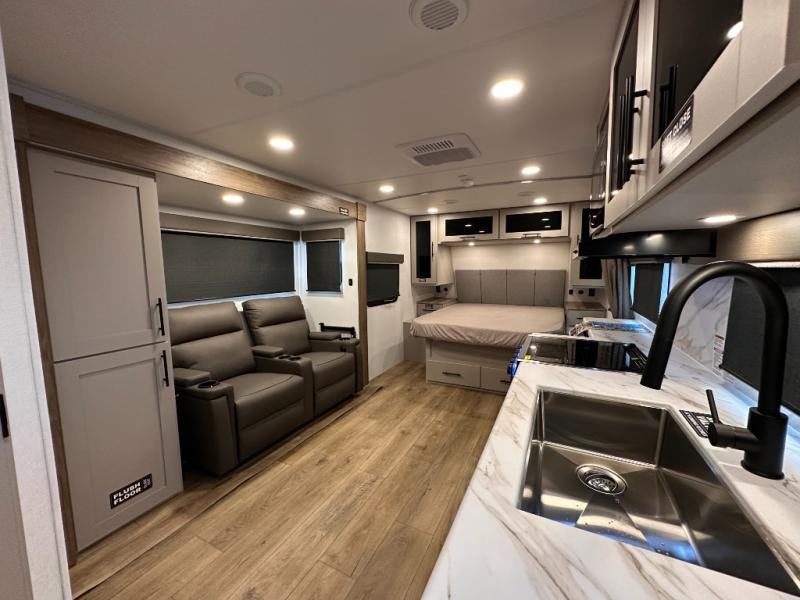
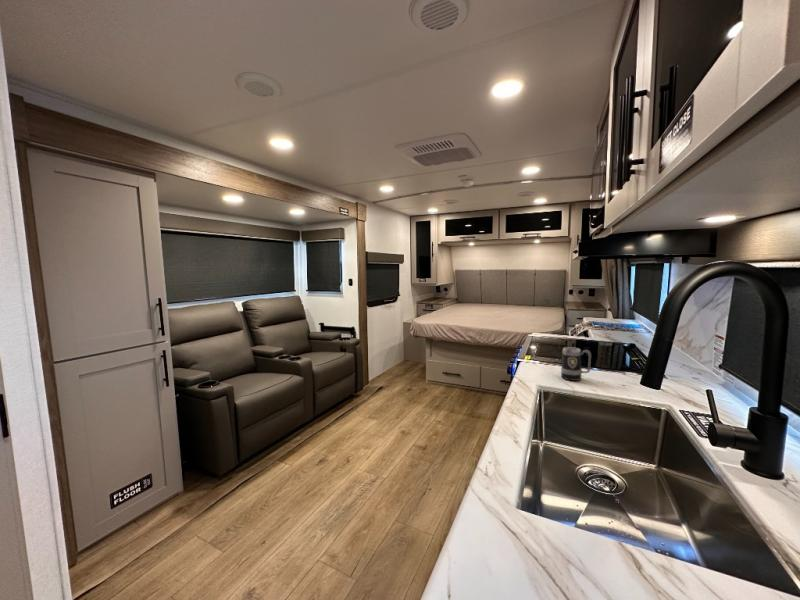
+ mug (575, 363)
